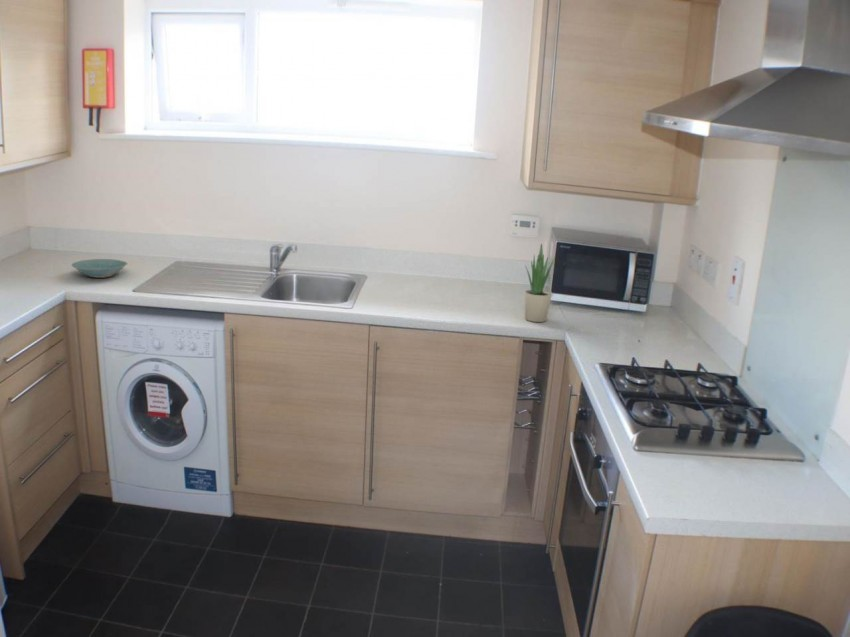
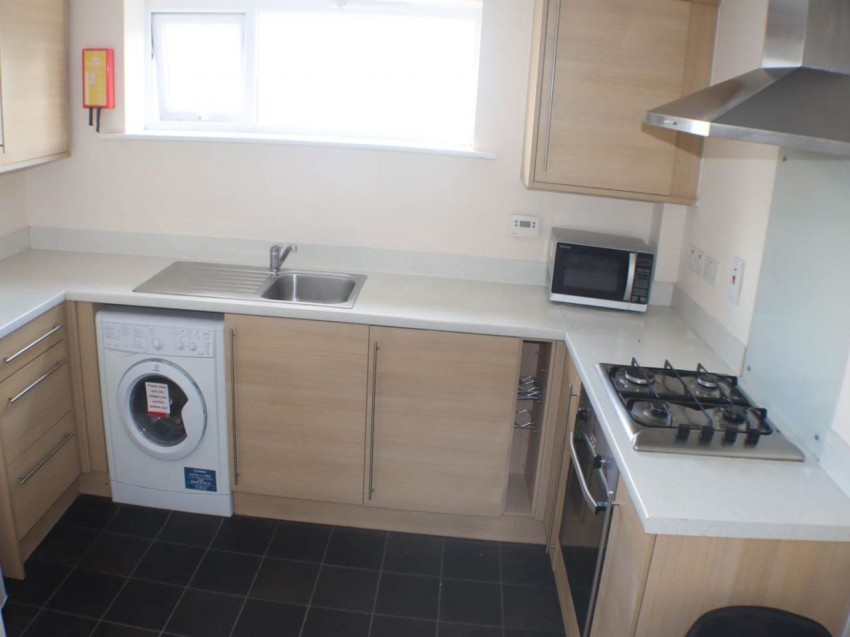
- potted plant (537, 282)
- bowl (100, 269)
